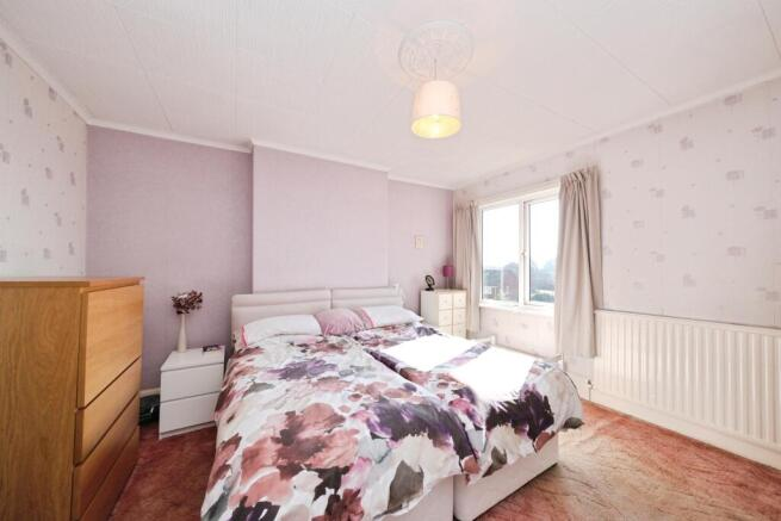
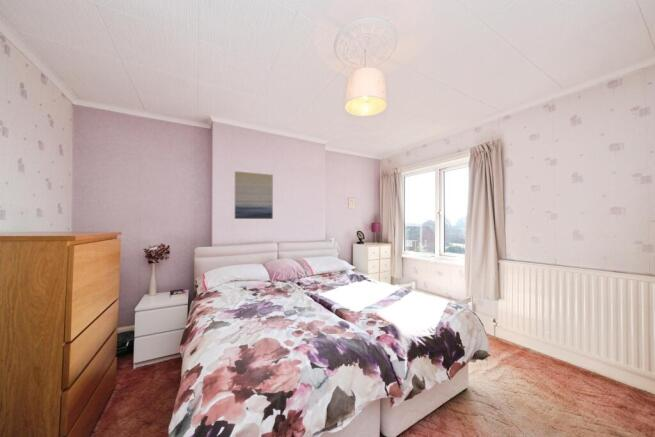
+ wall art (254, 196)
